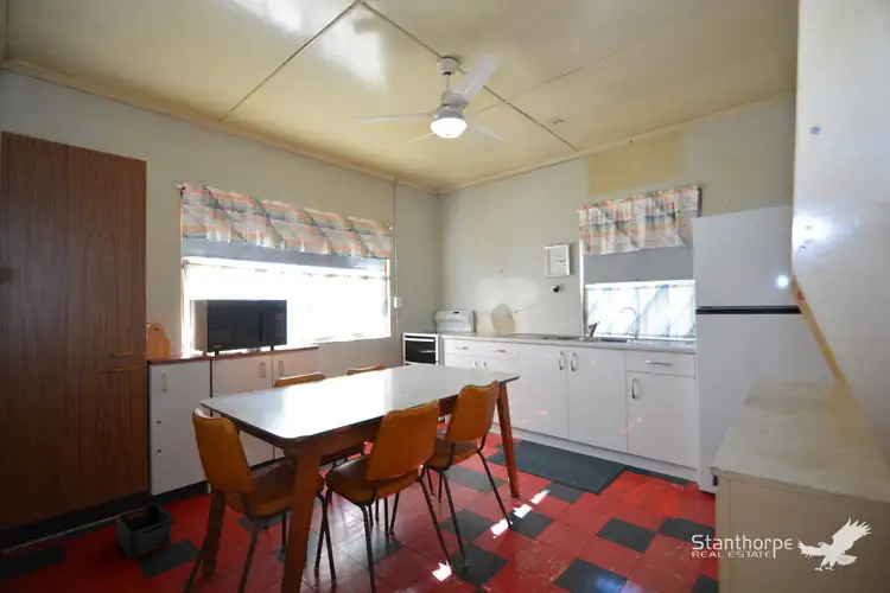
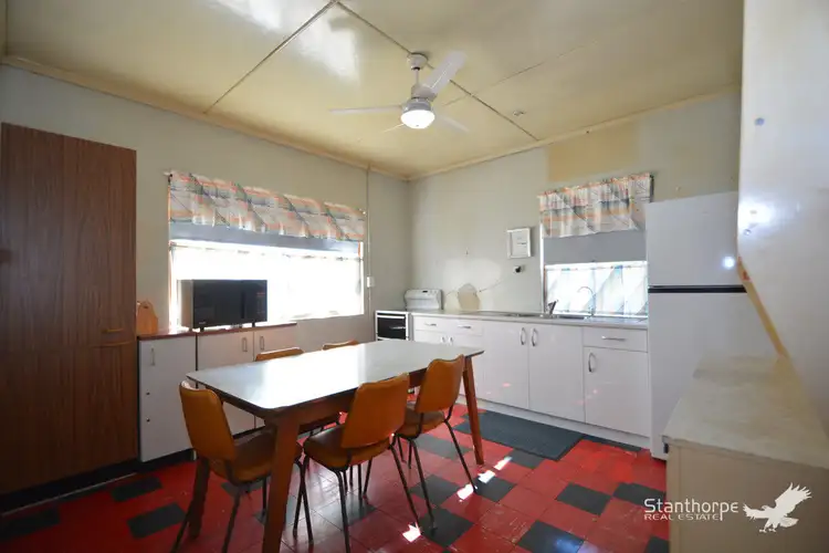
- storage bin (144, 529)
